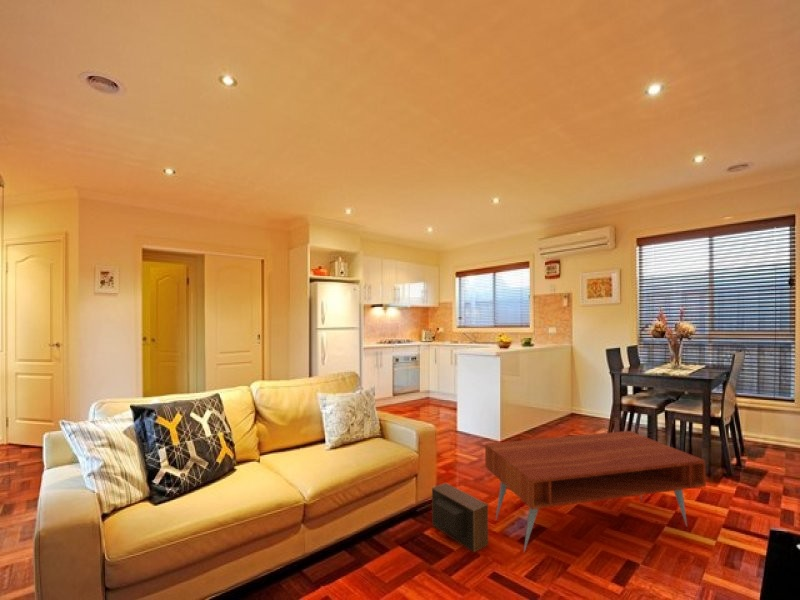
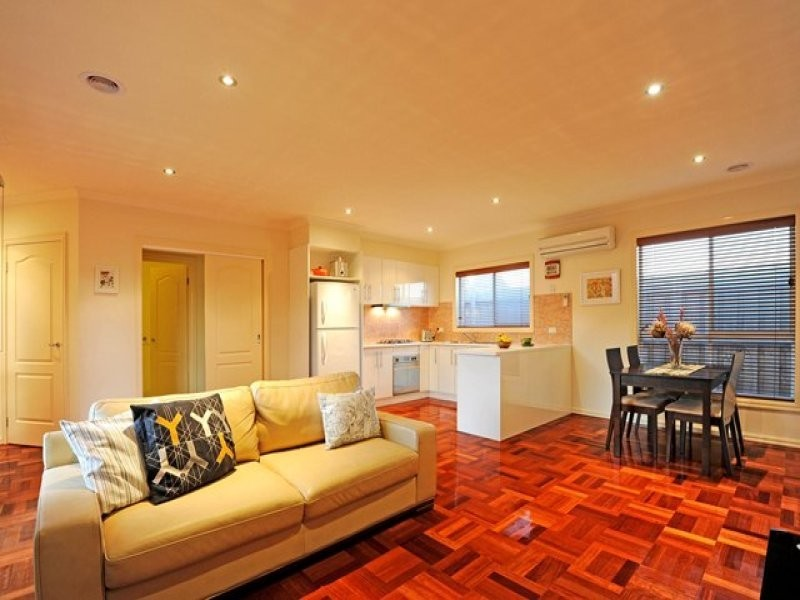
- coffee table (589, 487)
- speaker (455, 516)
